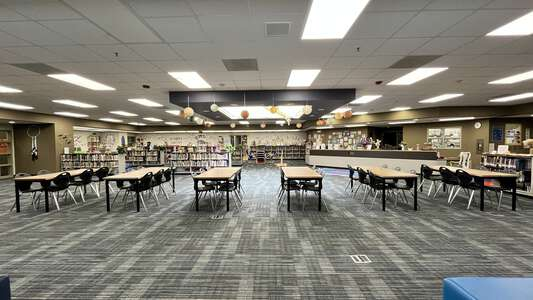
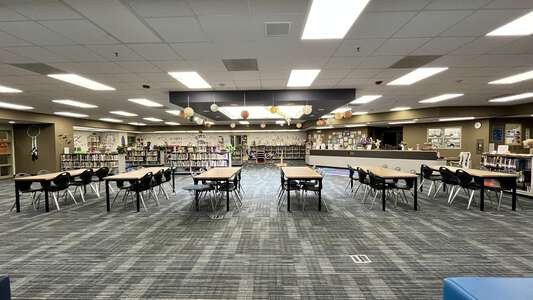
+ side table (196, 201)
